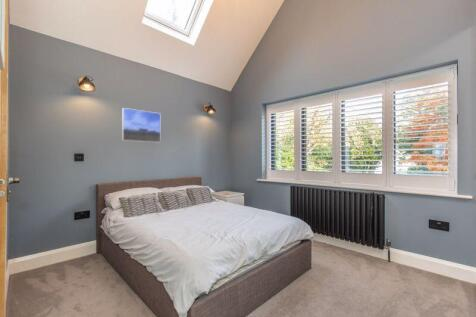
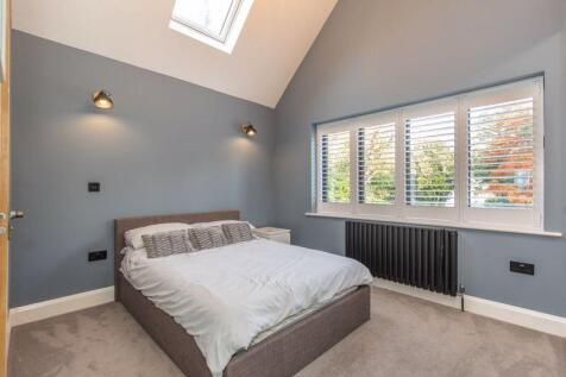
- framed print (142, 126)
